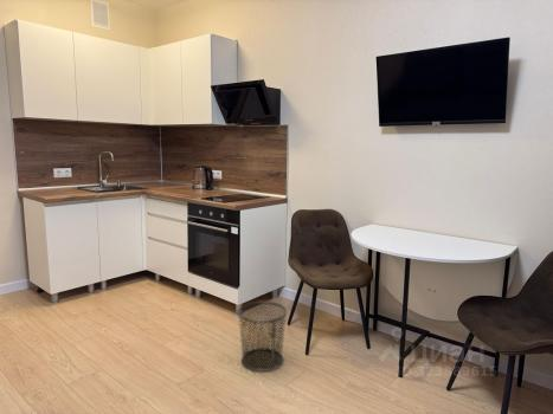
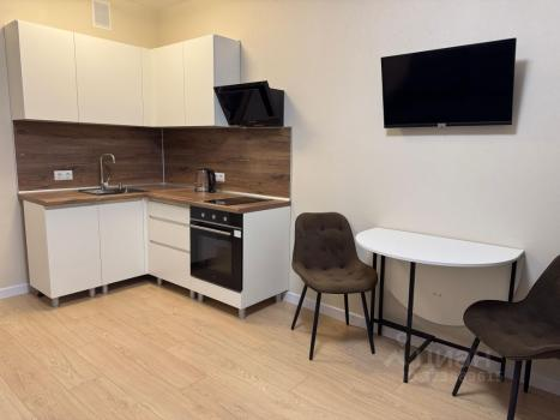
- waste bin (262, 336)
